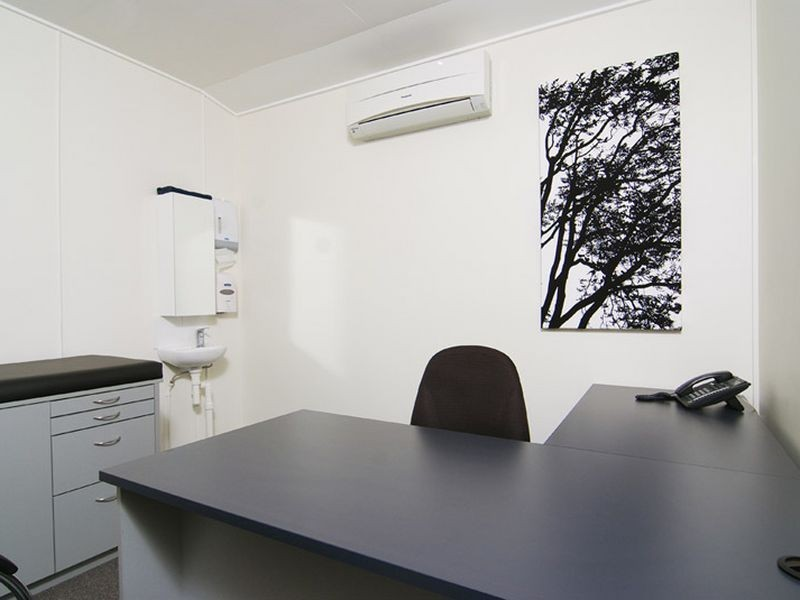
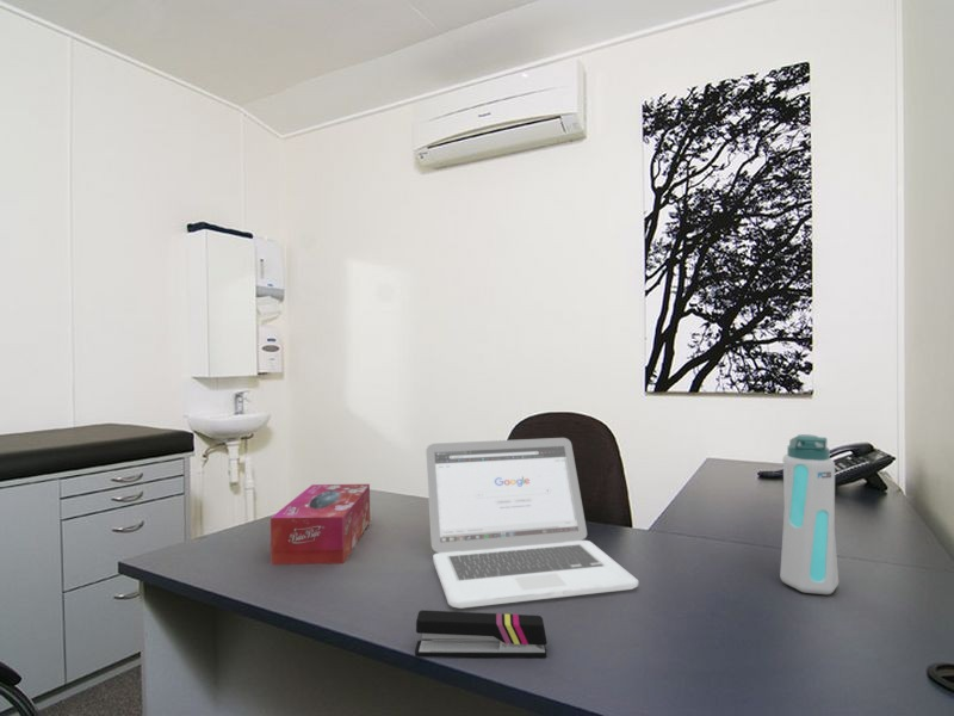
+ stapler (481, 632)
+ tissue box (326, 519)
+ laptop (521, 510)
+ water bottle (810, 511)
